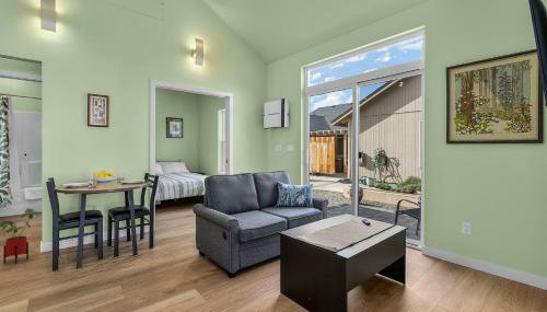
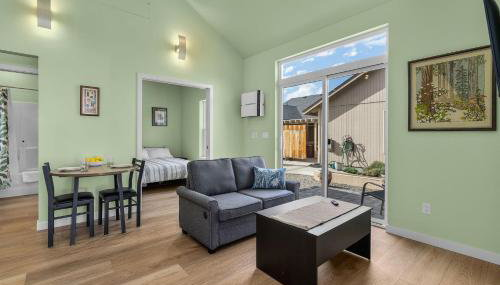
- house plant (19, 235)
